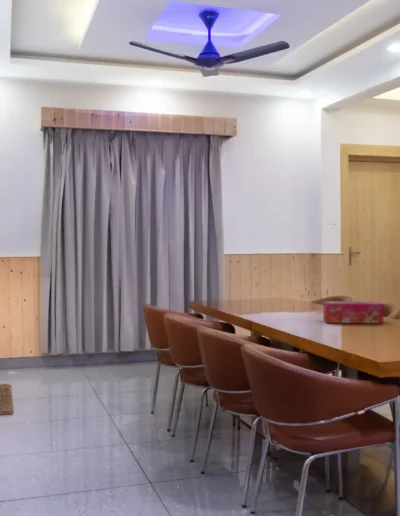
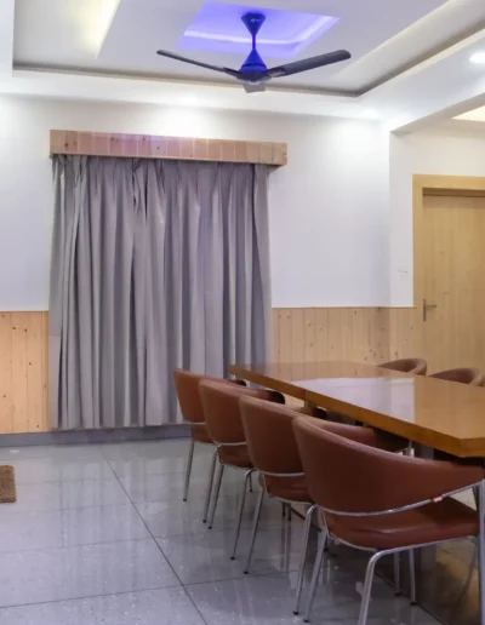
- tissue box (352, 311)
